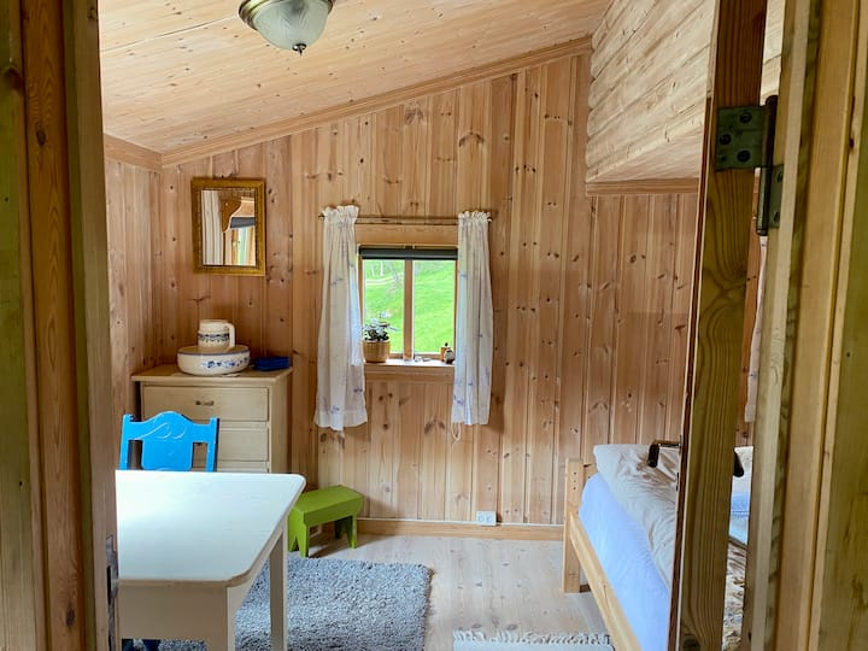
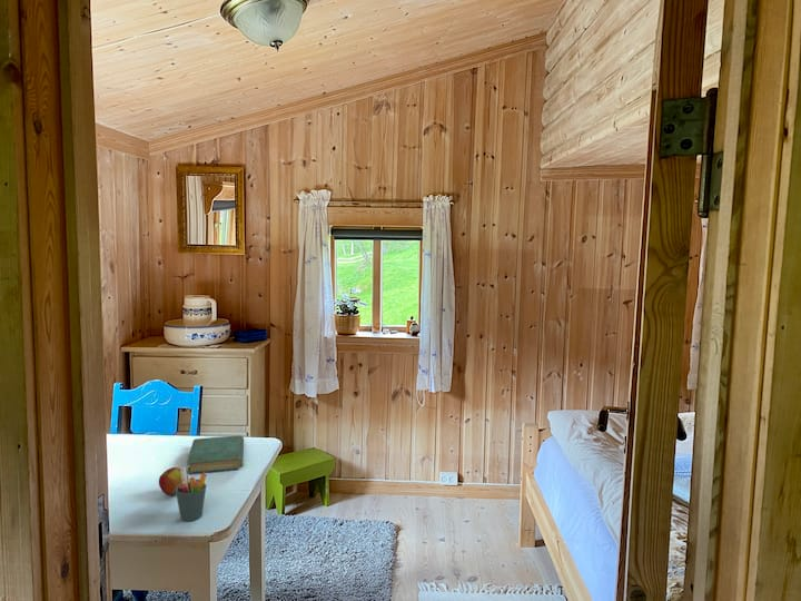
+ apple (174, 481)
+ pen holder (191, 493)
+ book (217, 452)
